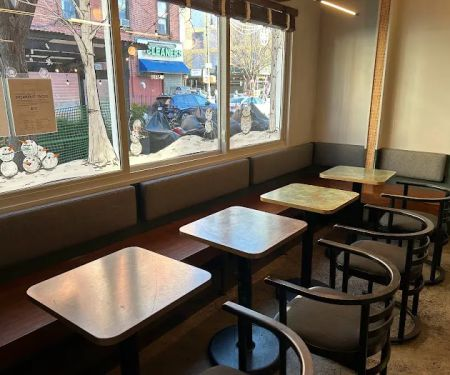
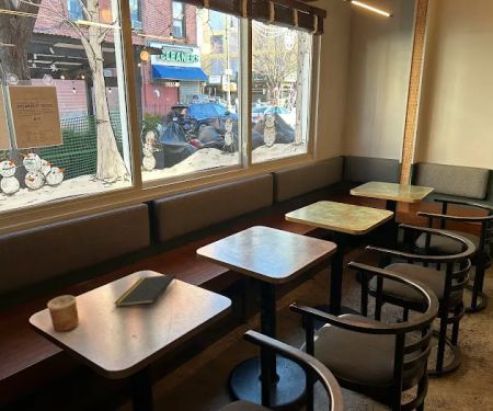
+ notepad (147, 288)
+ cup (62, 313)
